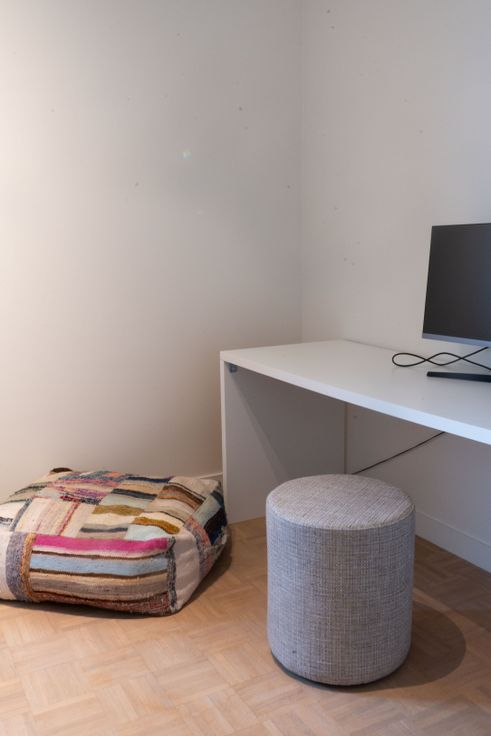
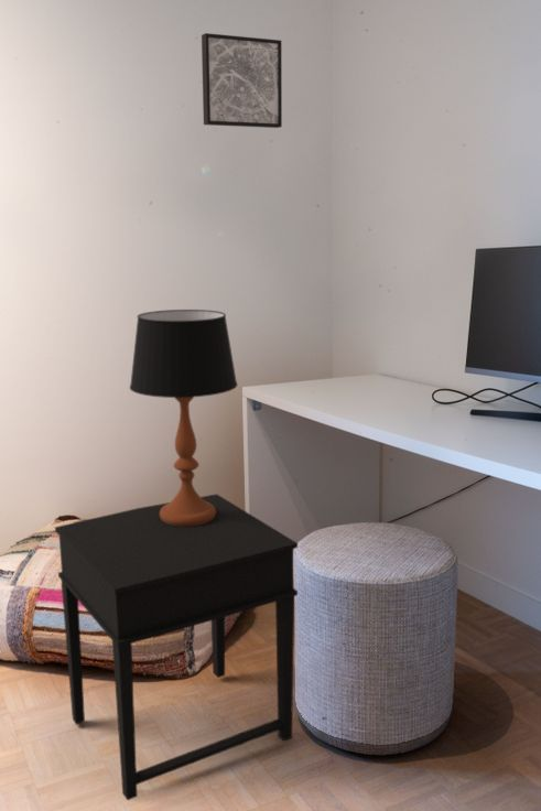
+ wall art (242, 82)
+ table lamp (184, 418)
+ side table (175, 630)
